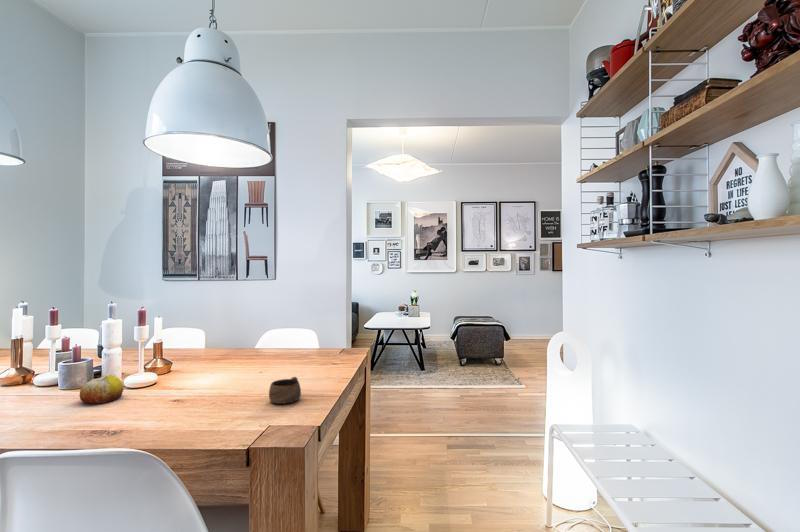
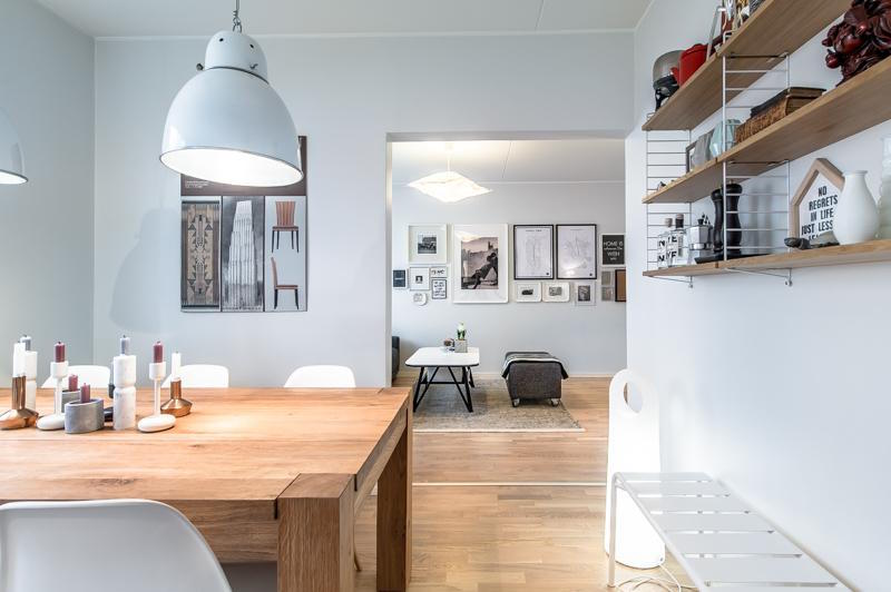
- fruit (101, 388)
- cup (288, 389)
